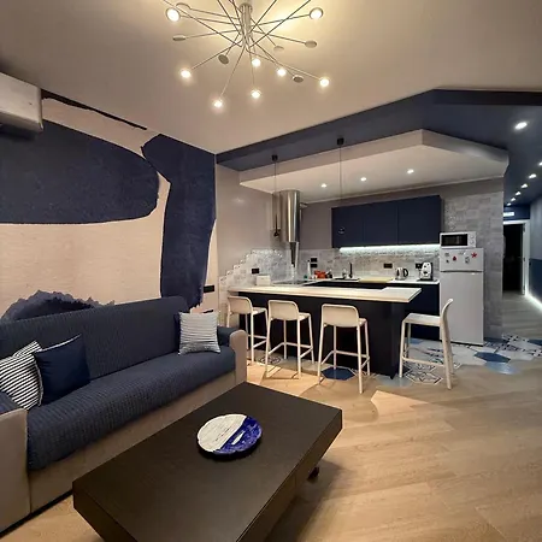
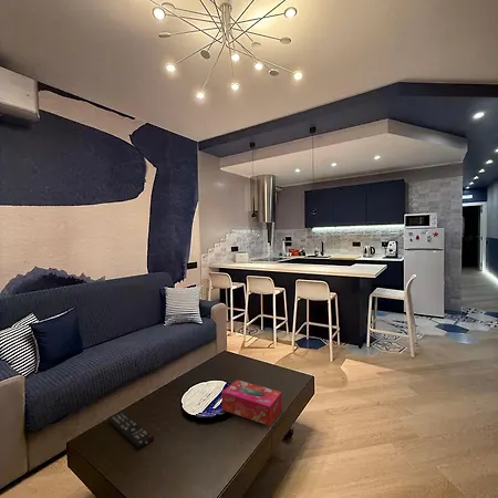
+ remote control (129, 427)
+ tissue box (251, 401)
